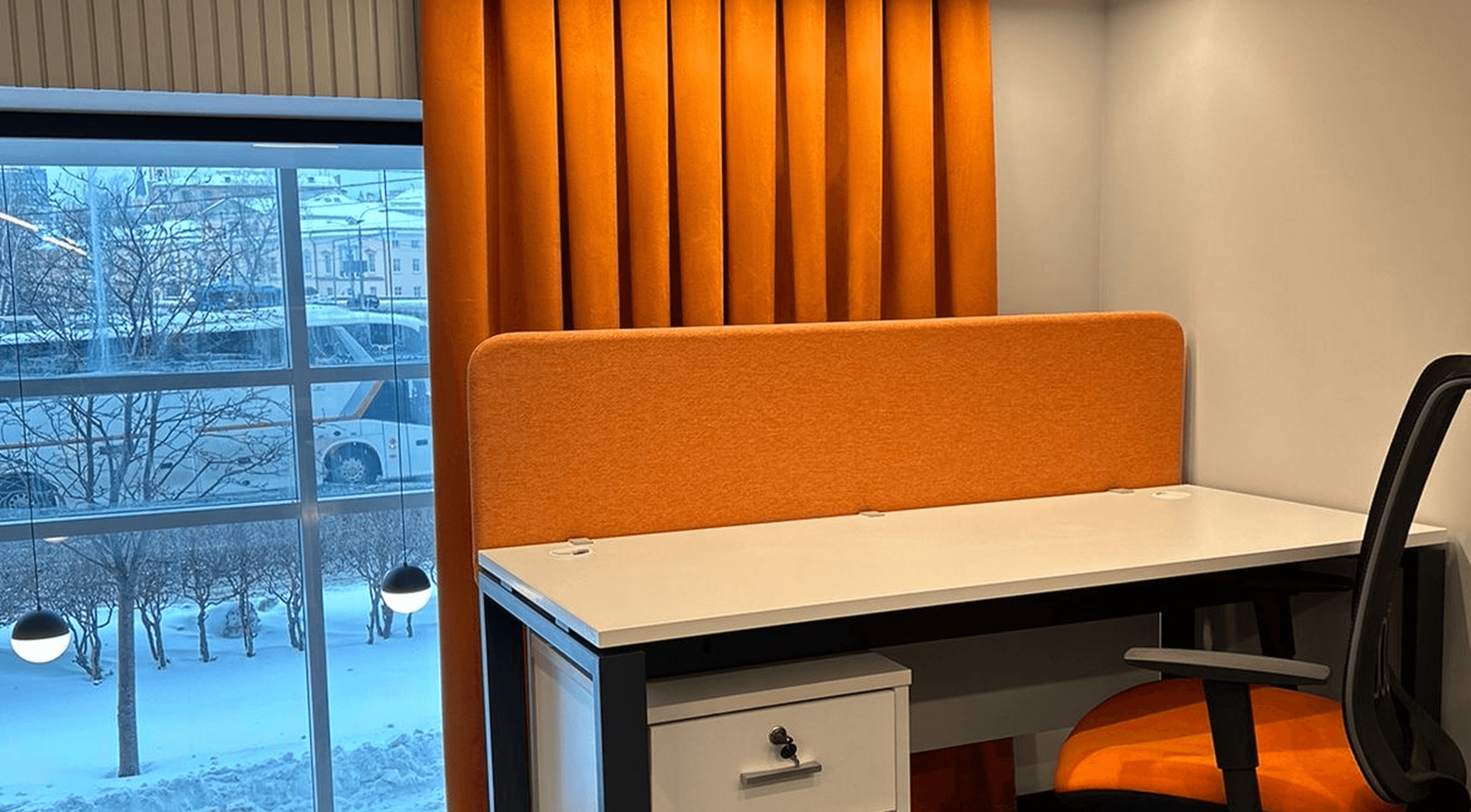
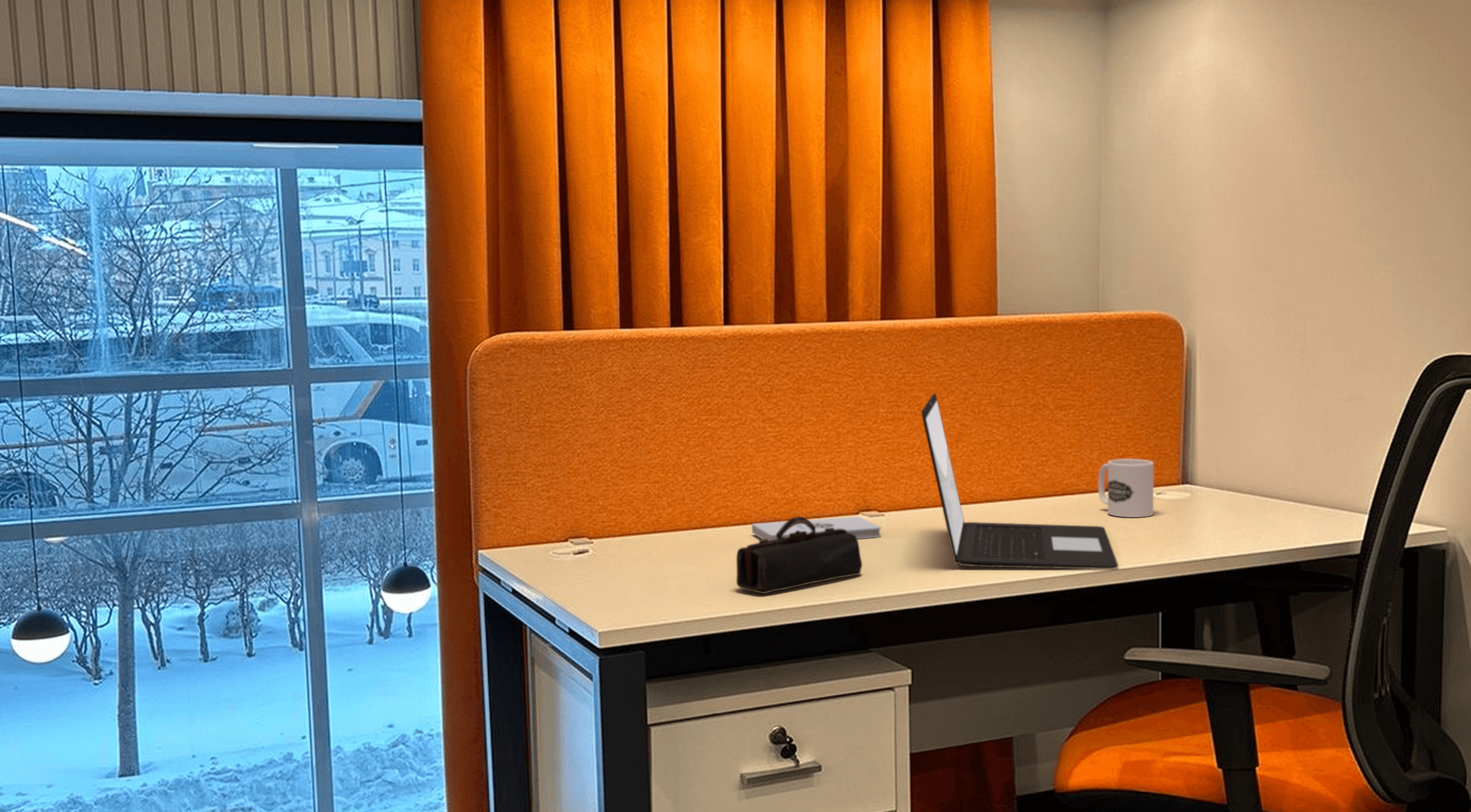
+ laptop (1013, 523)
+ pencil case (799, 548)
+ notepad (817, 530)
+ mug (1123, 486)
